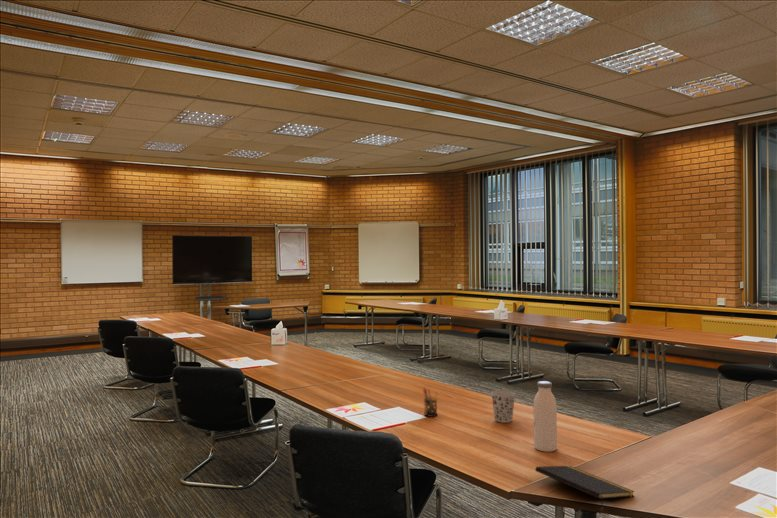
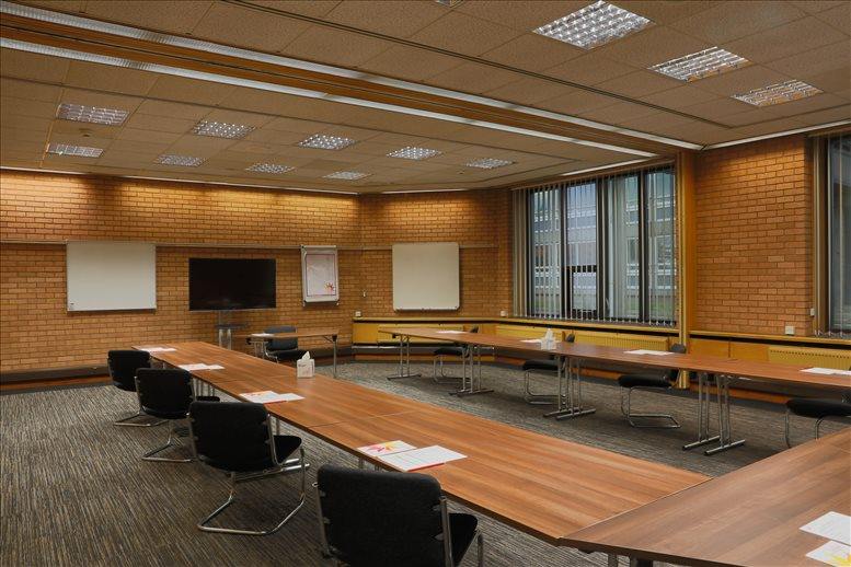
- cup (503, 406)
- notepad (583, 480)
- pen holder (429, 401)
- water bottle (545, 415)
